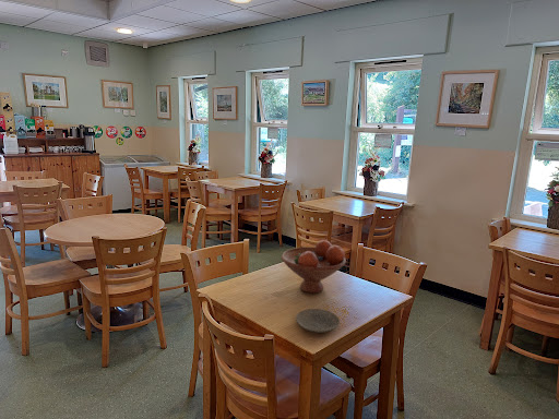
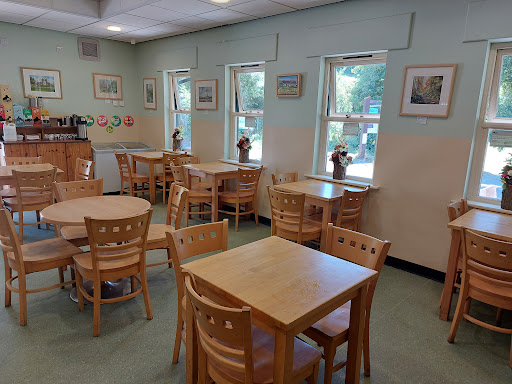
- fruit bowl (312, 266)
- plate (317, 322)
